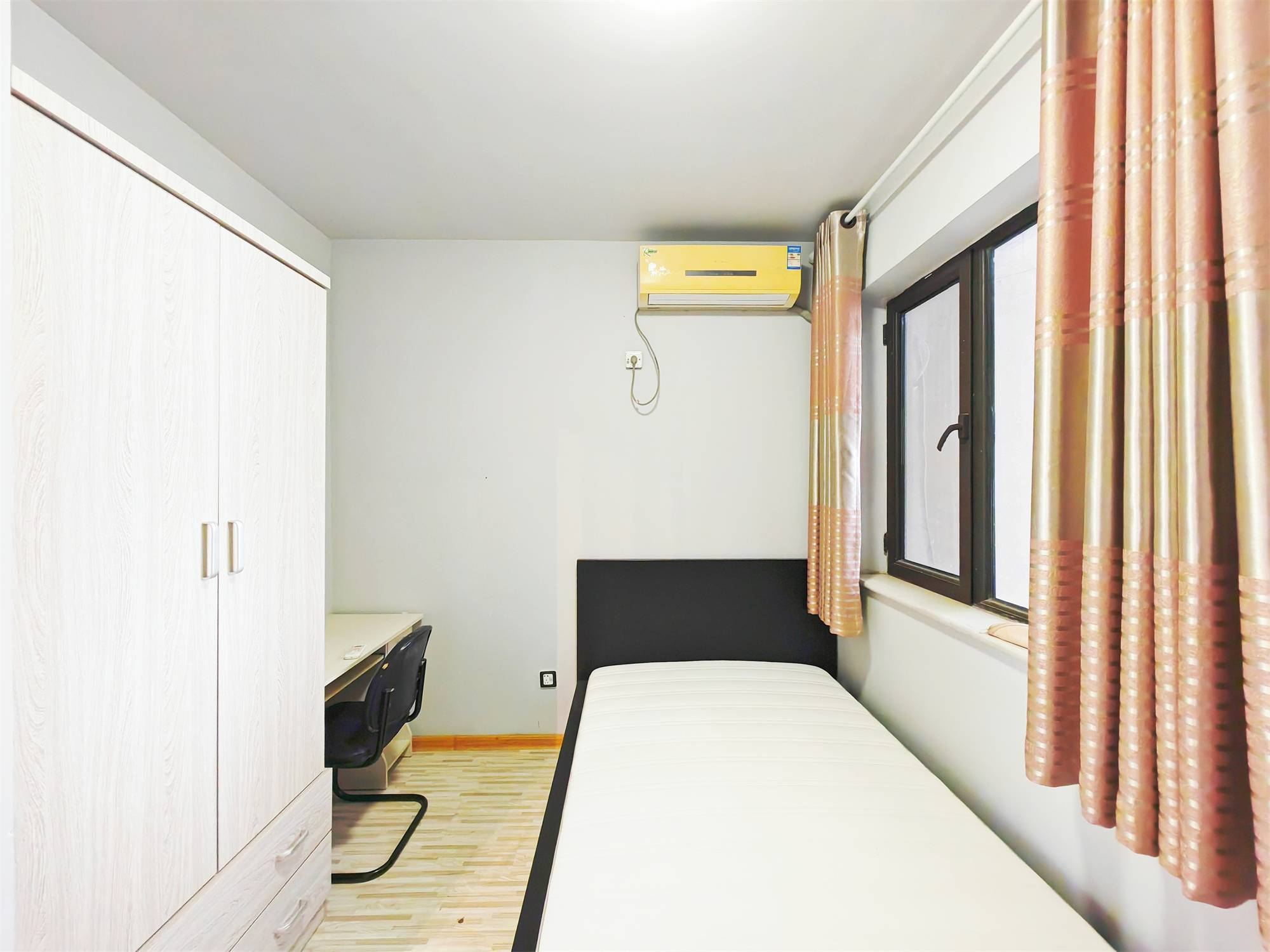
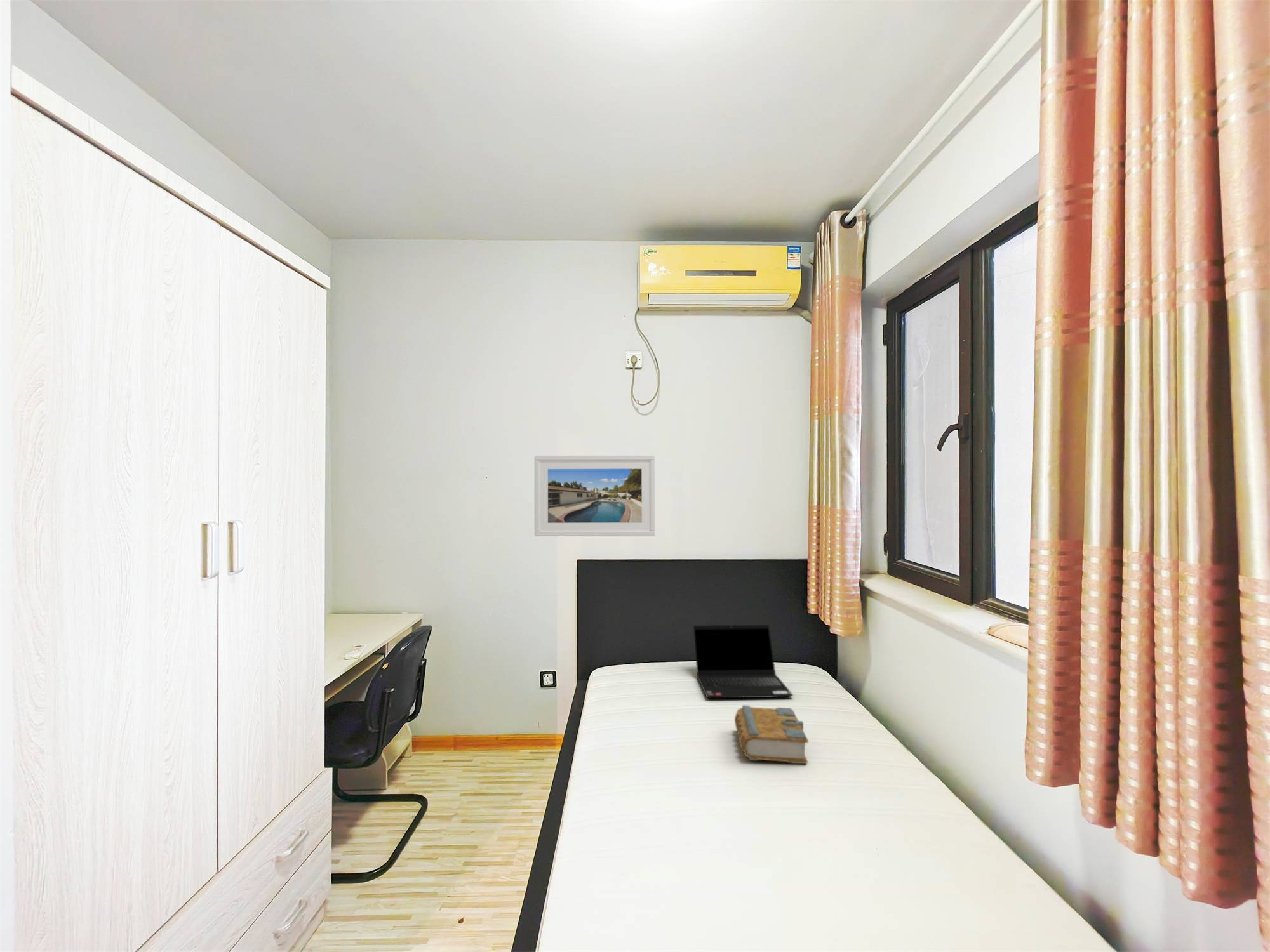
+ laptop computer (740, 659)
+ book (770, 732)
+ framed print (594, 496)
